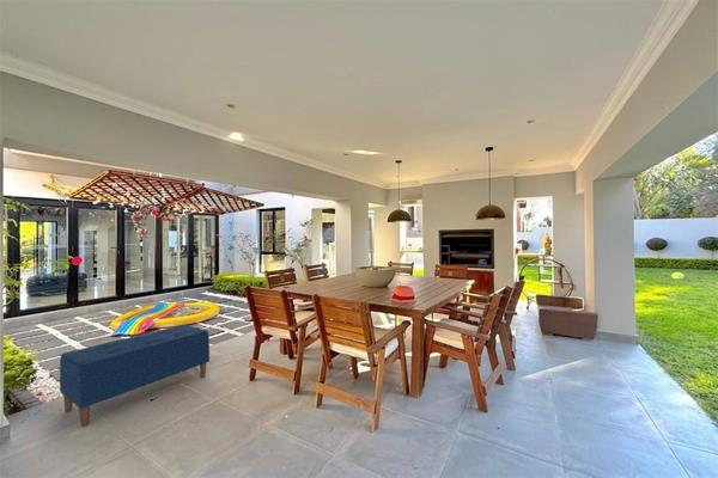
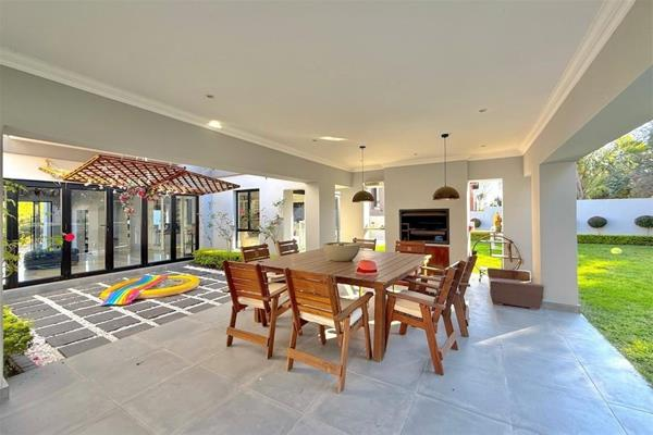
- bench (142, 366)
